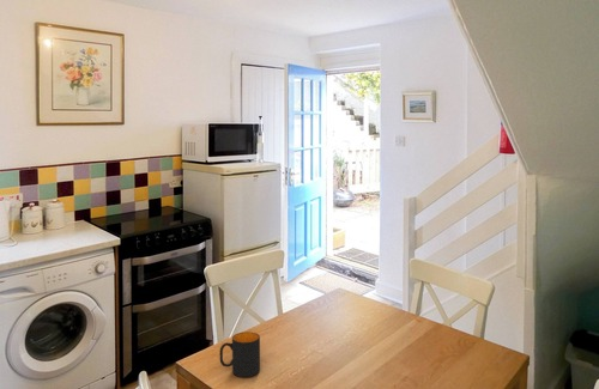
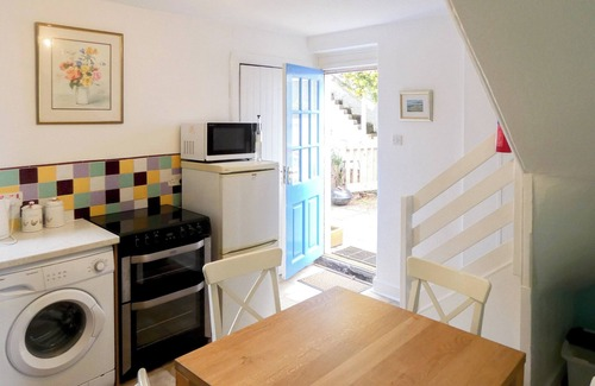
- mug (240, 354)
